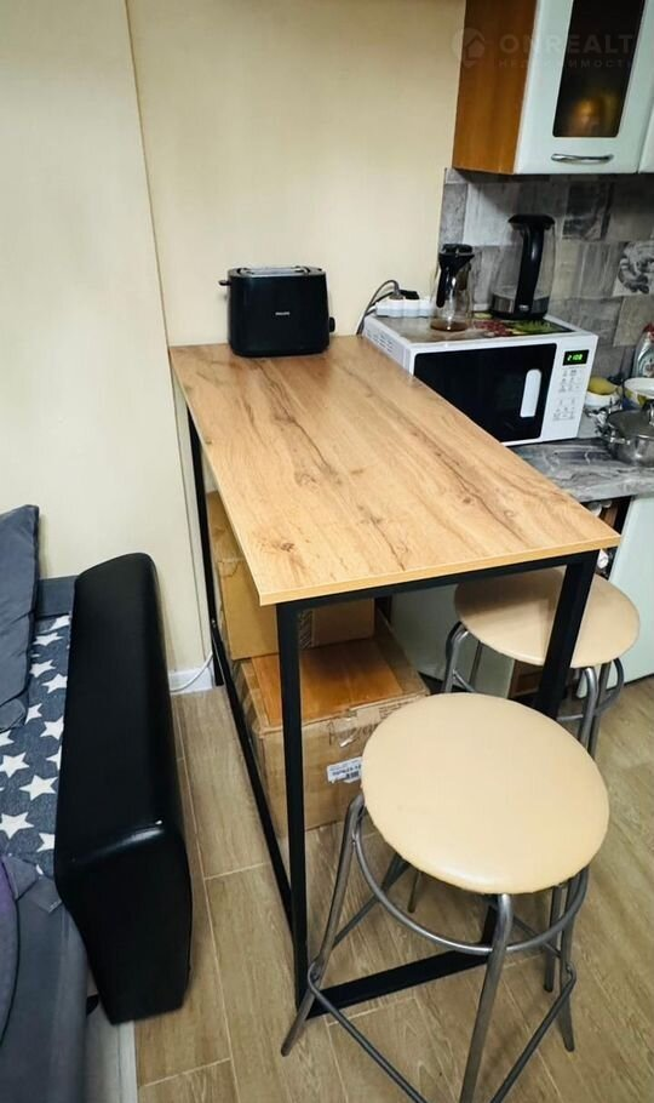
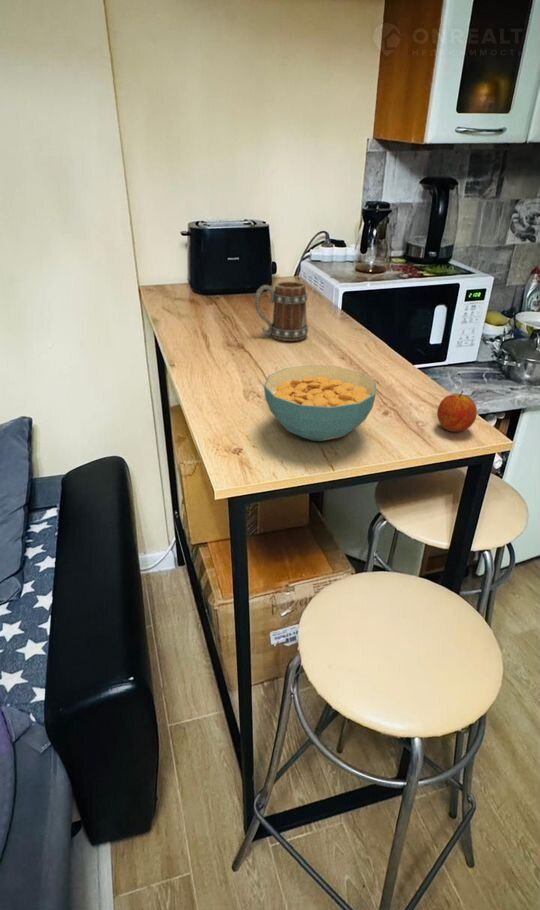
+ fruit (457, 410)
+ cereal bowl (318, 409)
+ mug (282, 310)
